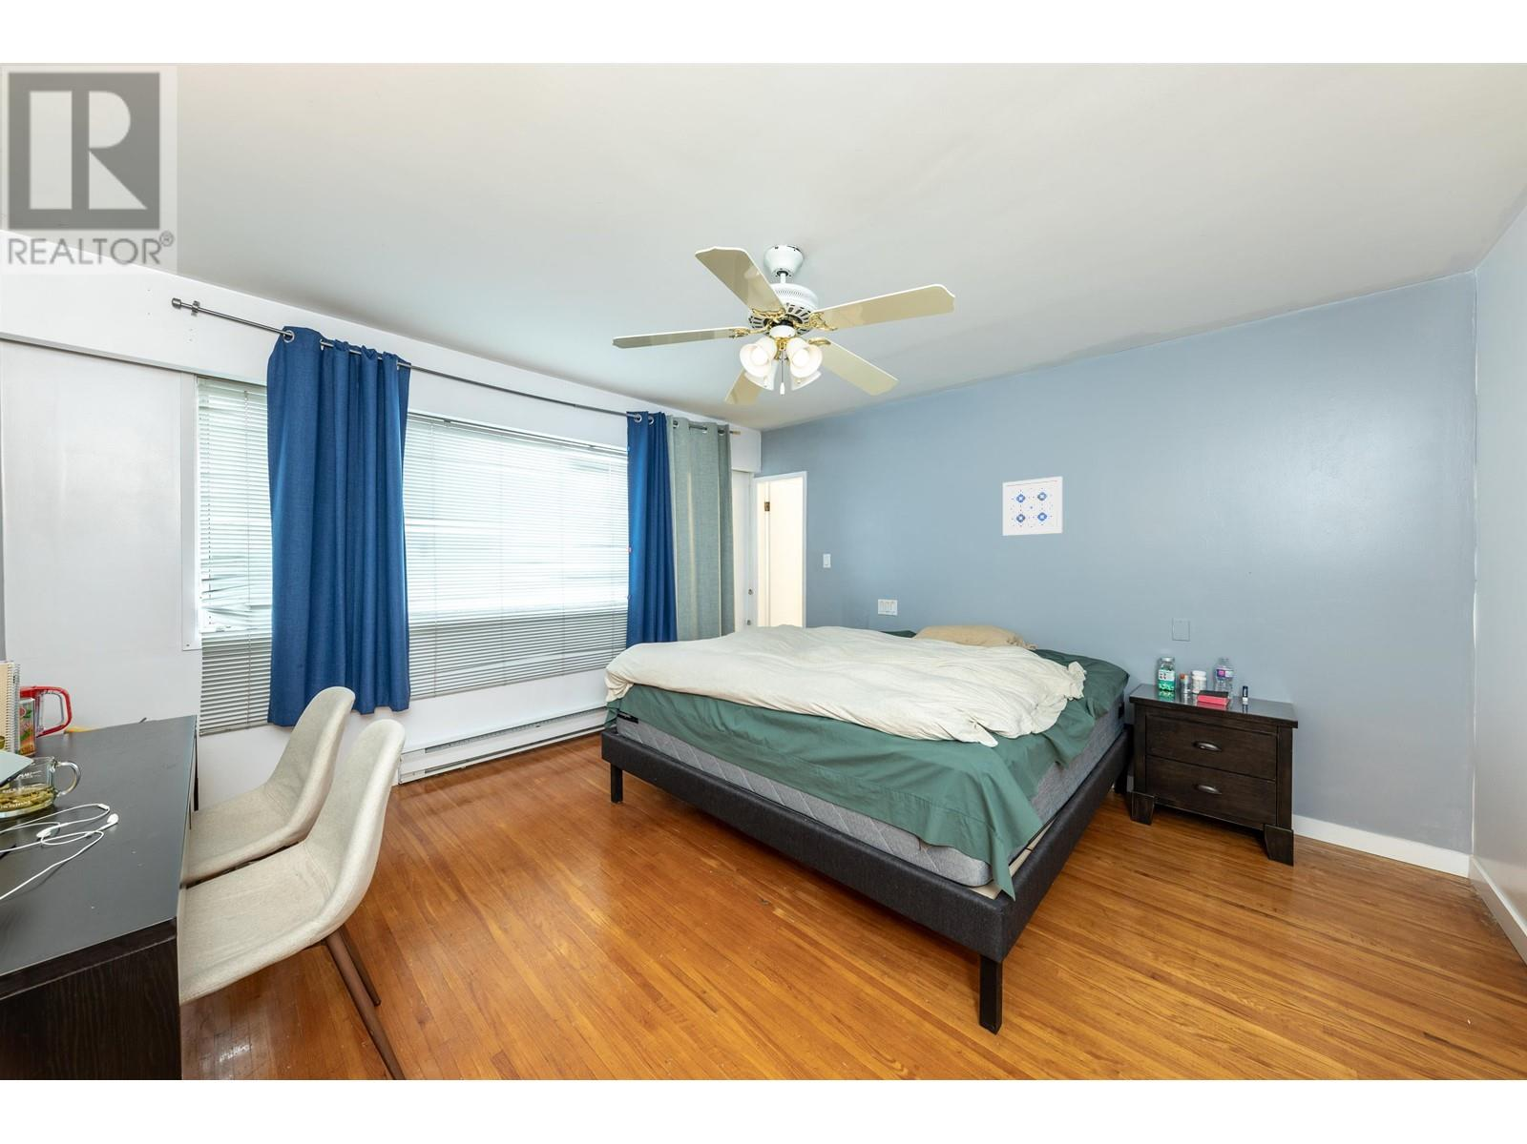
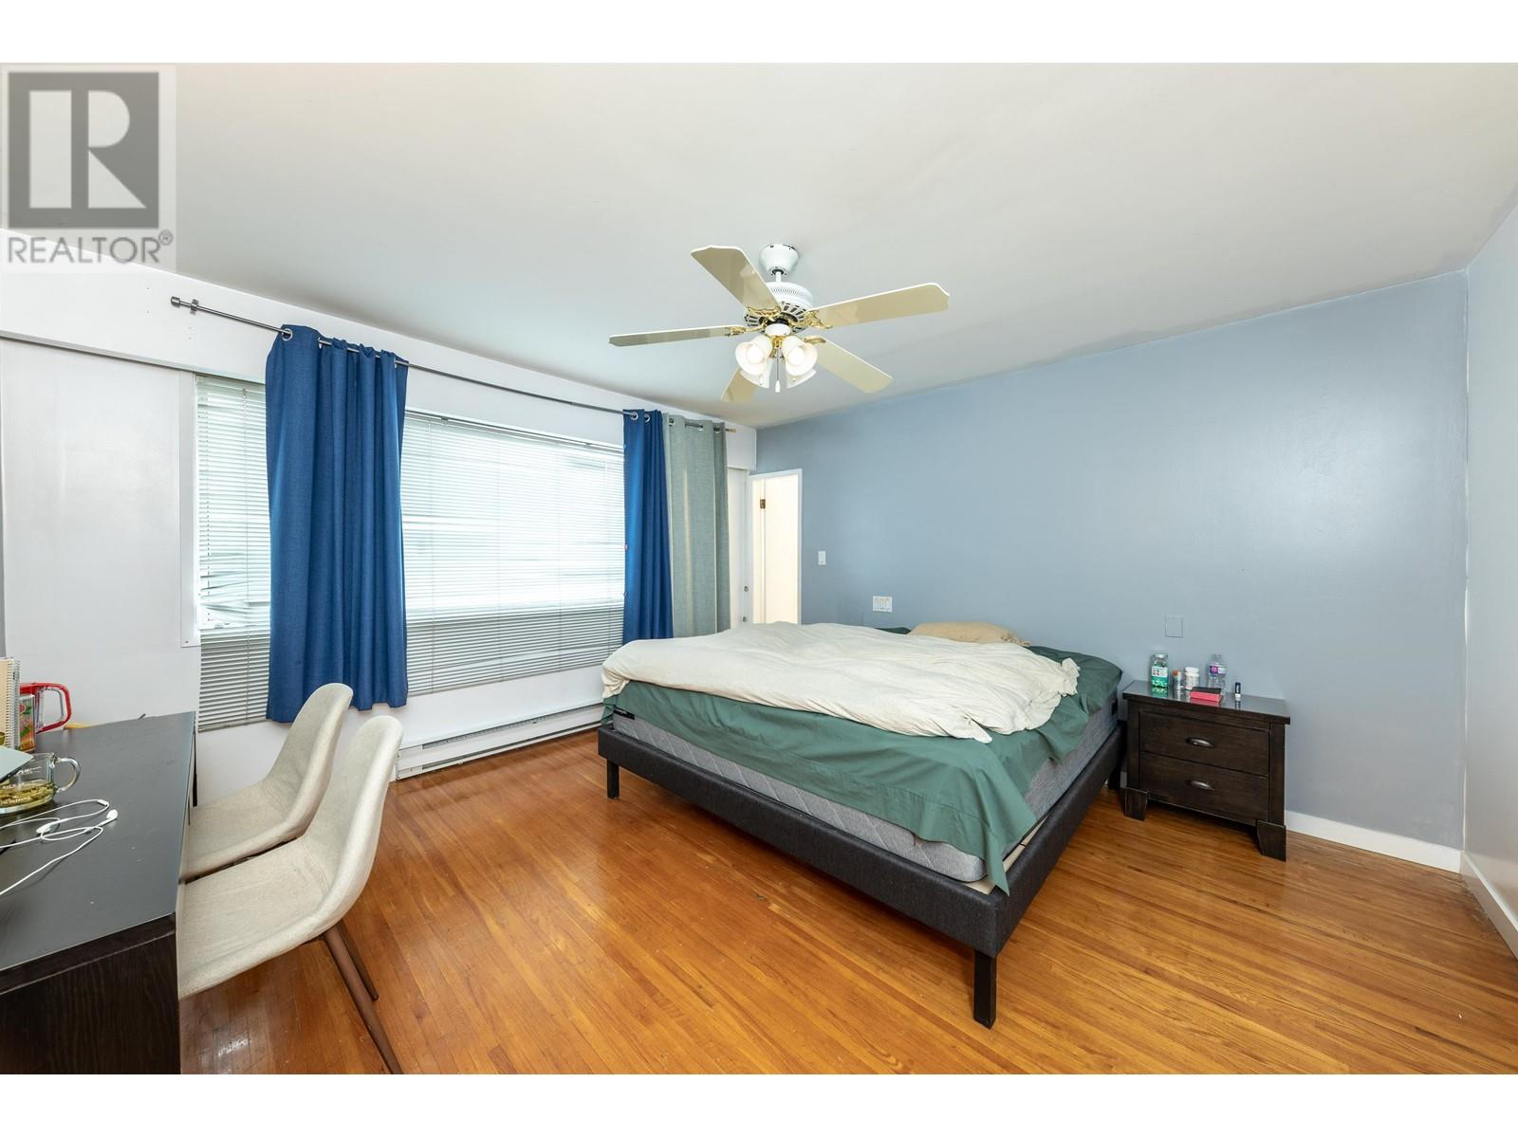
- wall art (1032, 506)
